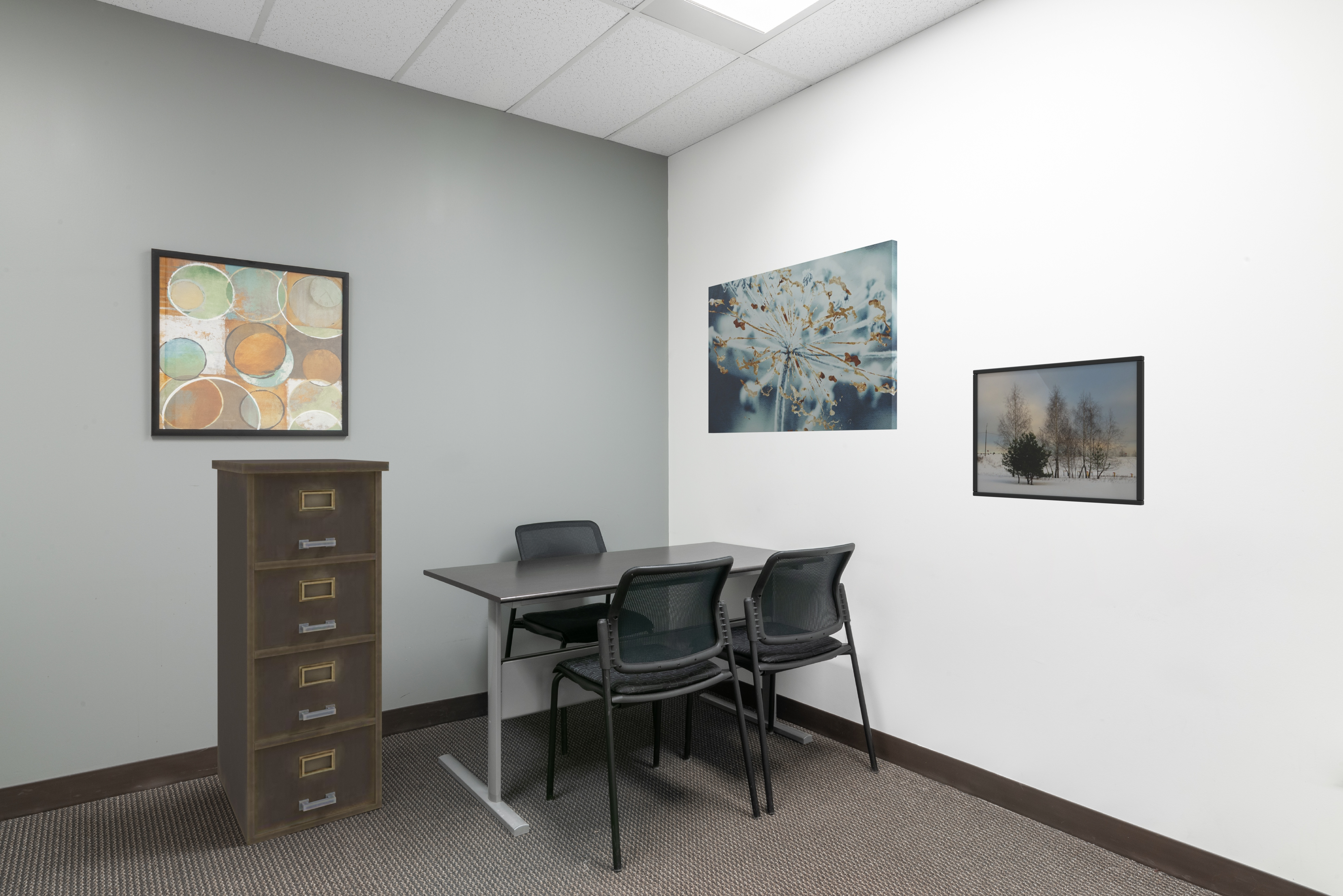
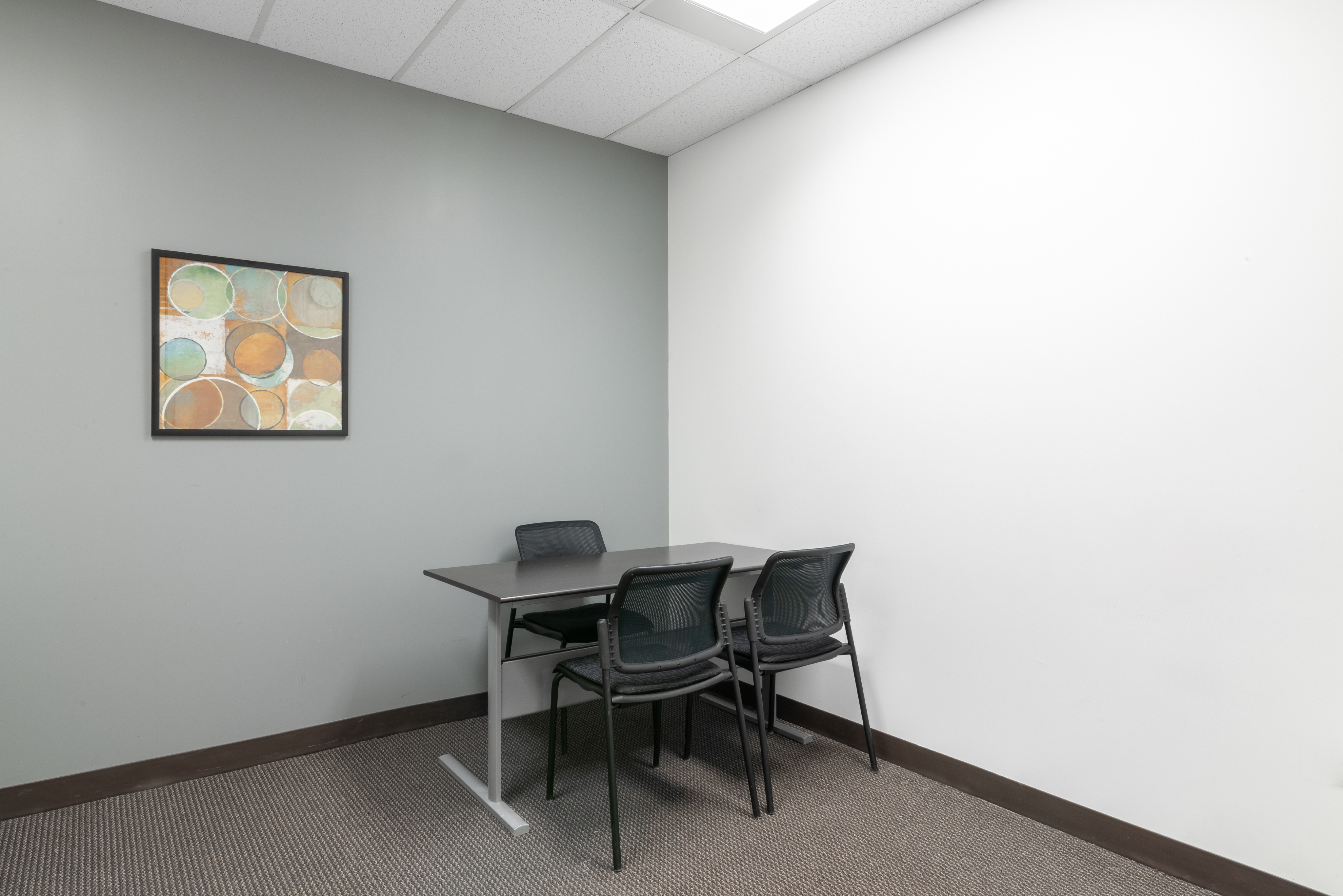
- wall art (791, 349)
- filing cabinet (296, 626)
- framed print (1051, 432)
